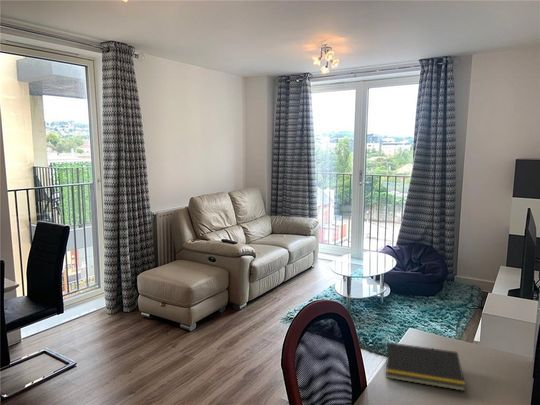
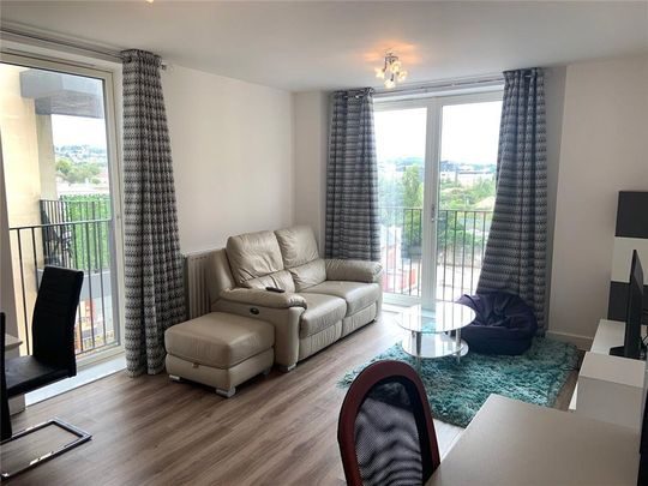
- notepad (422, 364)
